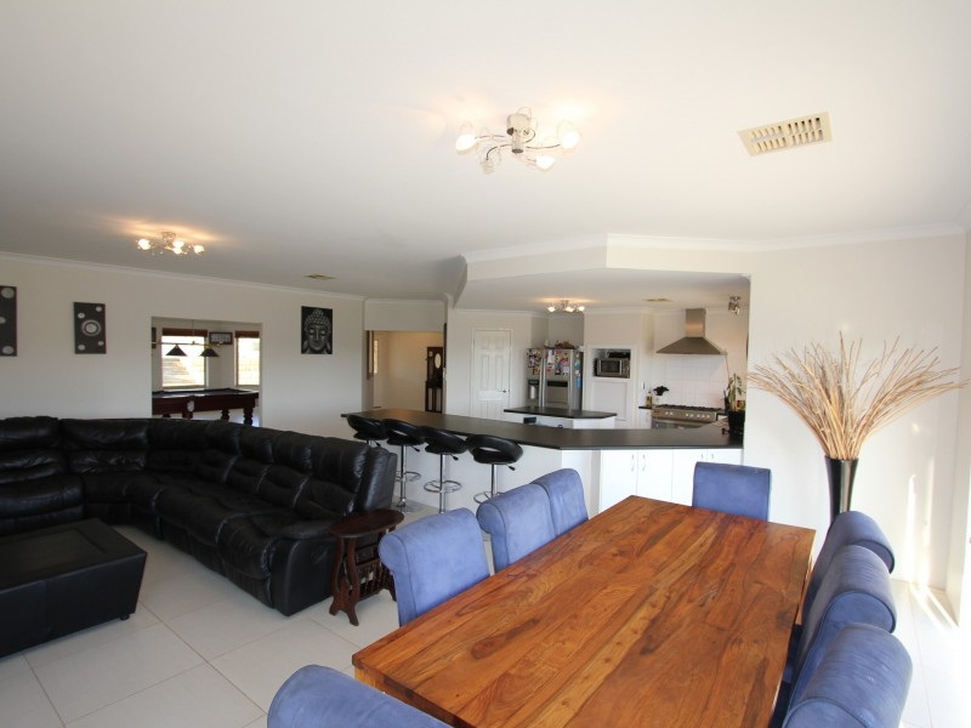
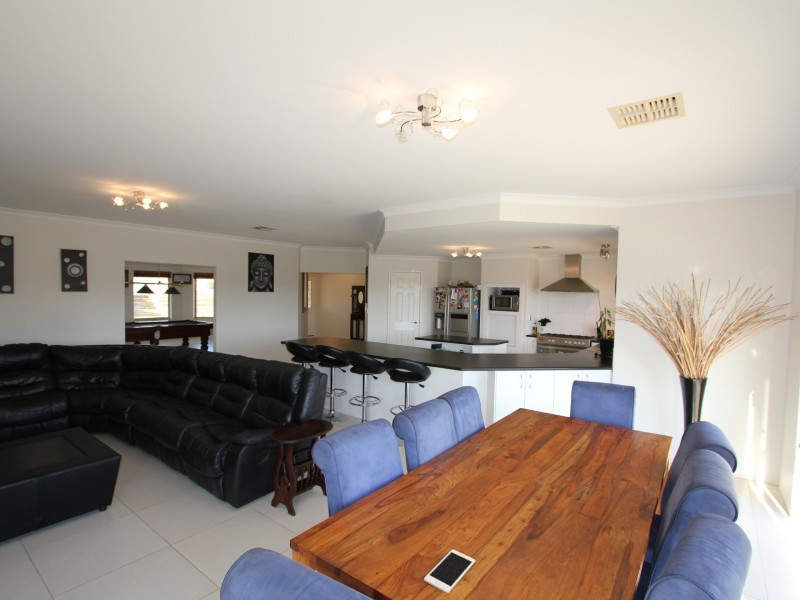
+ cell phone (450, 569)
